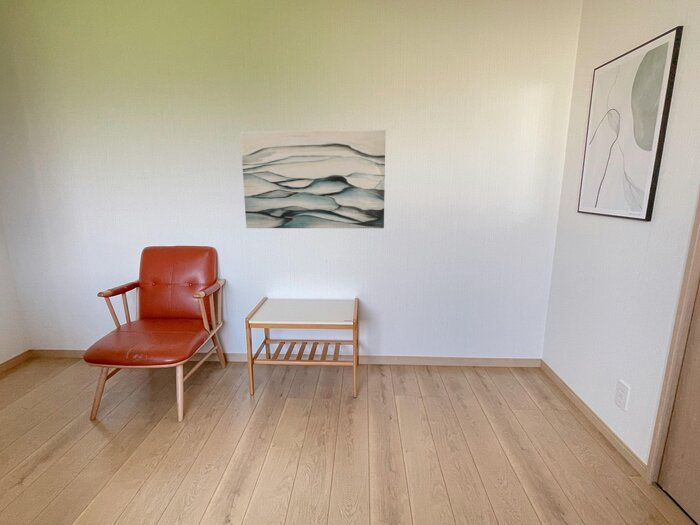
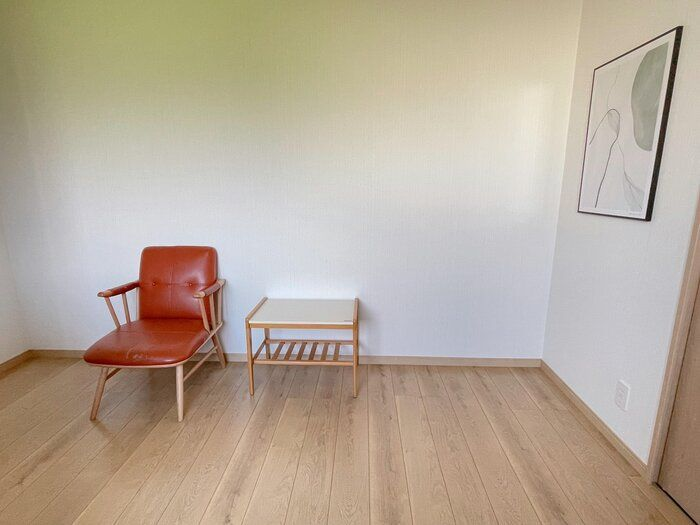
- wall art (313, 180)
